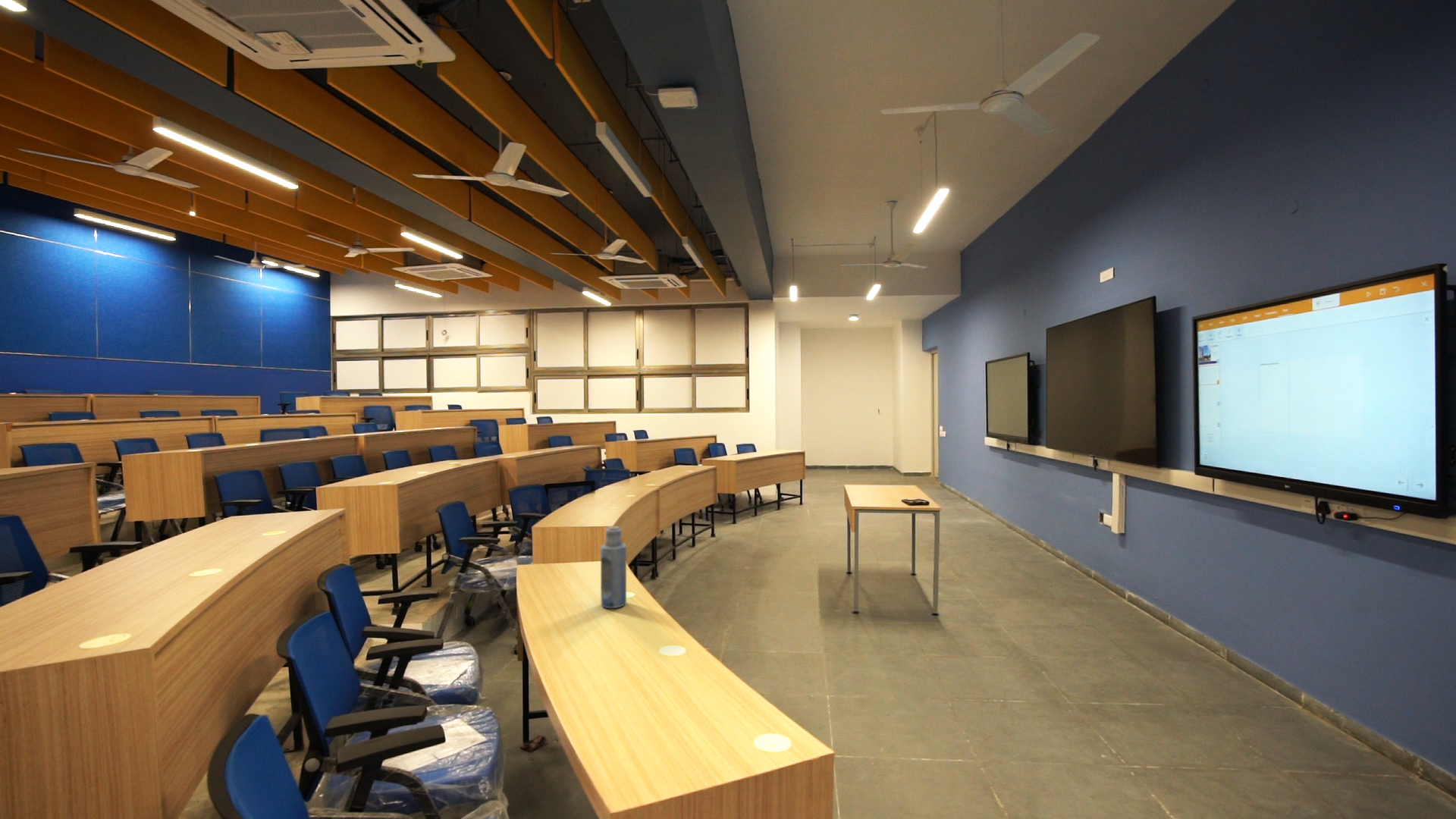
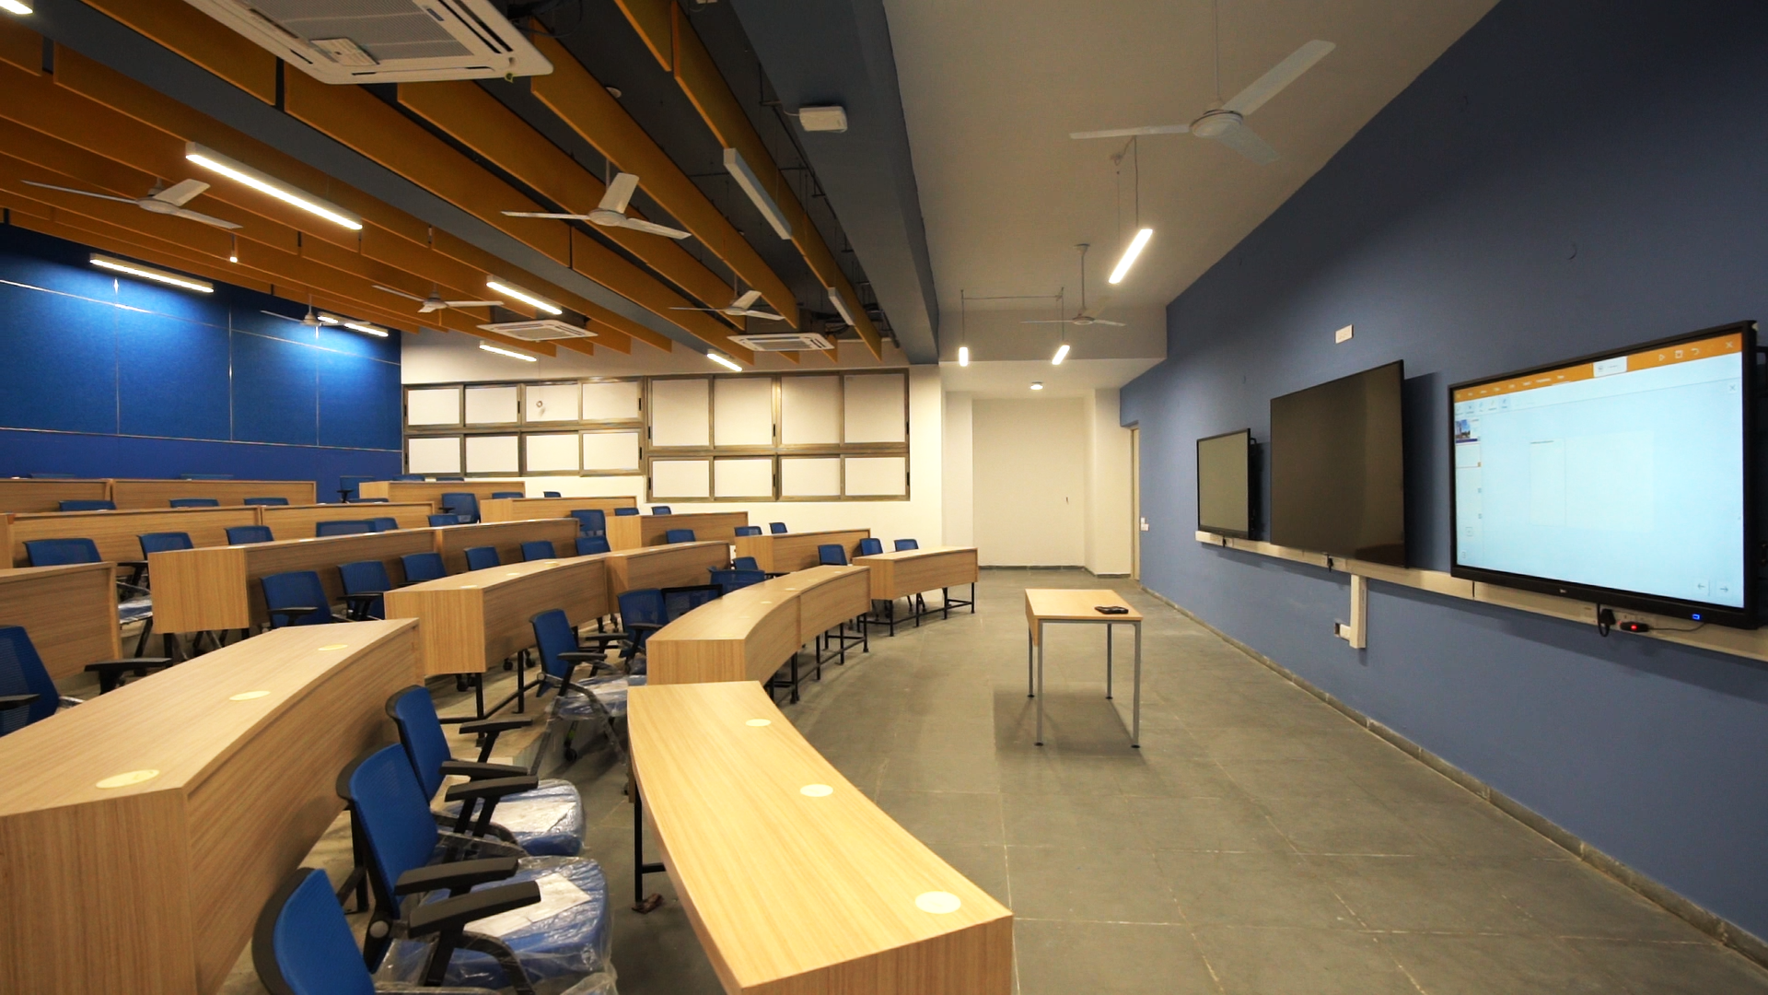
- bottle (613, 566)
